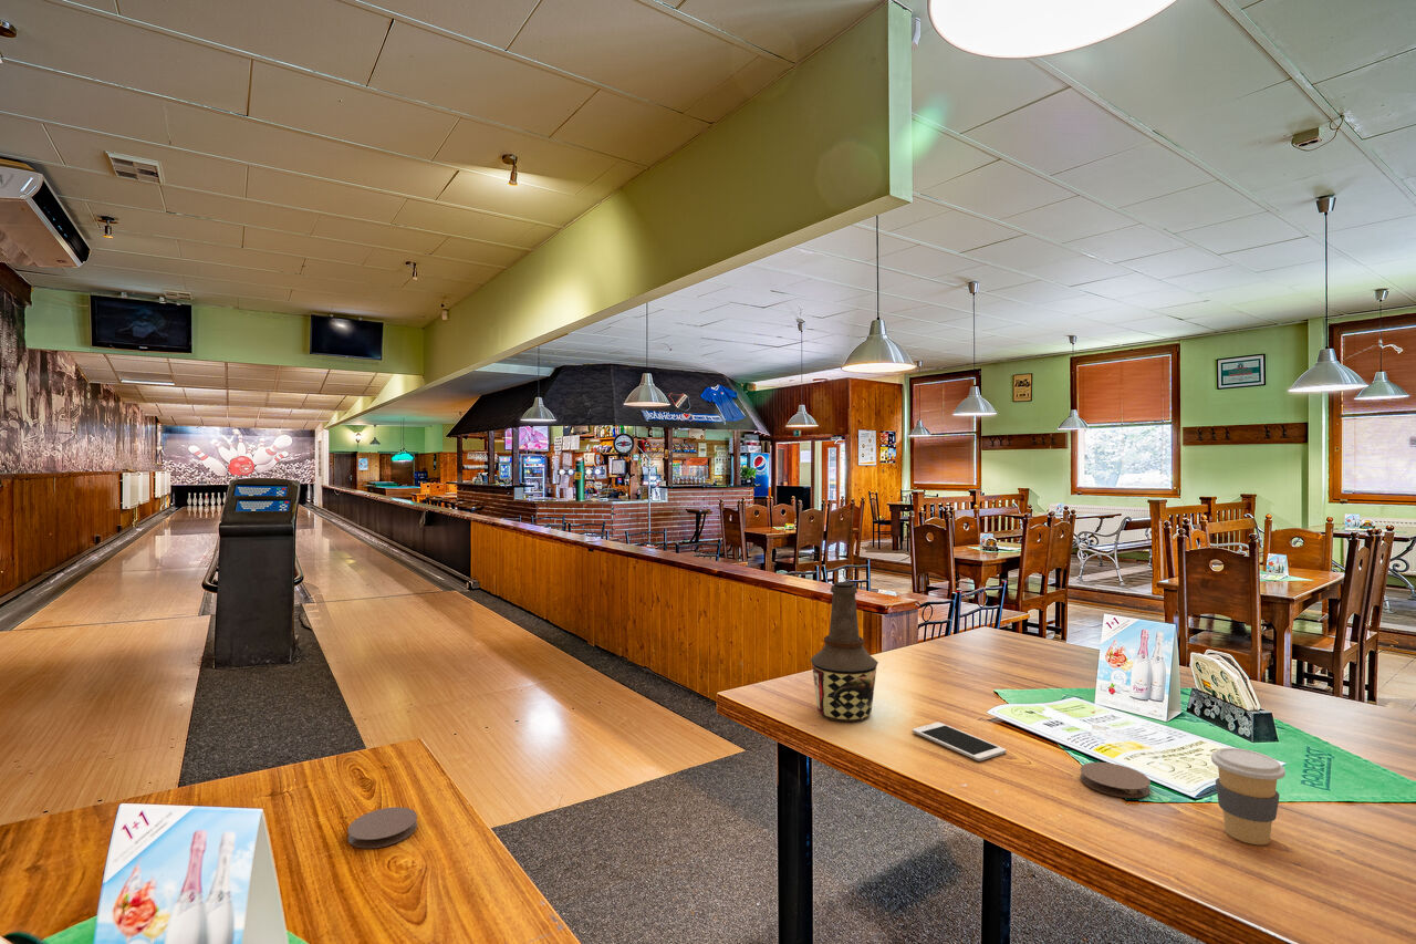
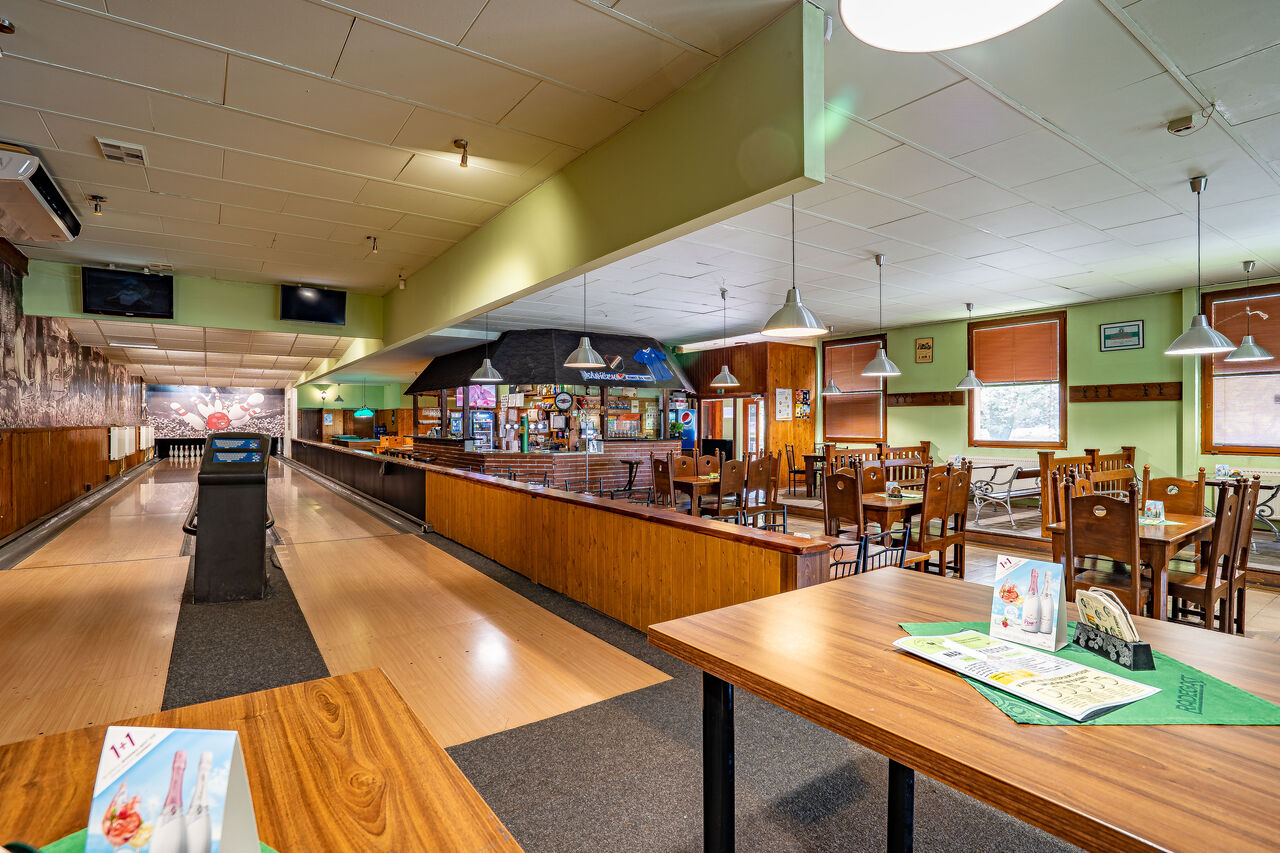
- bottle (845, 647)
- cell phone (957, 740)
- coffee cup (1247, 796)
- coaster (383, 827)
- coaster (1114, 779)
